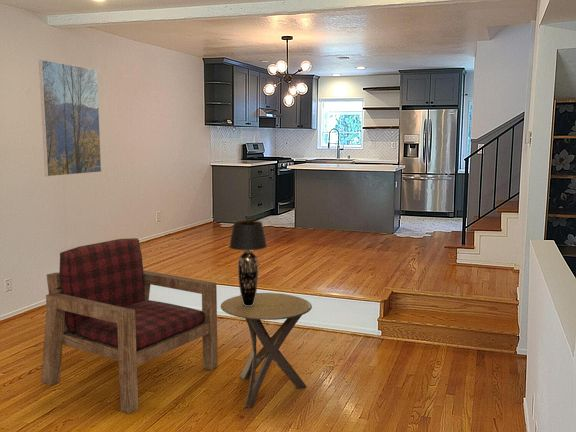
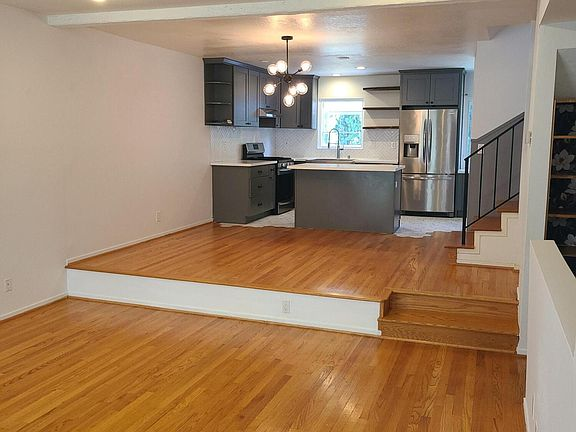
- armchair (130, 311)
- table lamp (248, 263)
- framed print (72, 120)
- side table (266, 346)
